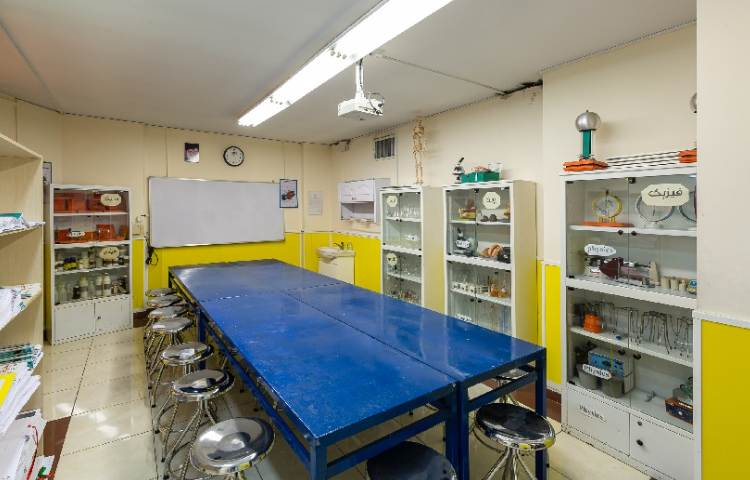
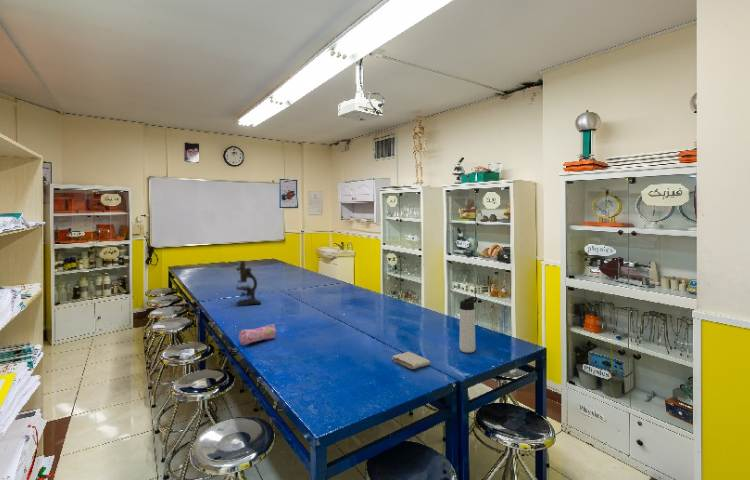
+ washcloth (410, 359)
+ thermos bottle (469, 324)
+ microscope (245, 282)
+ pencil case (258, 334)
